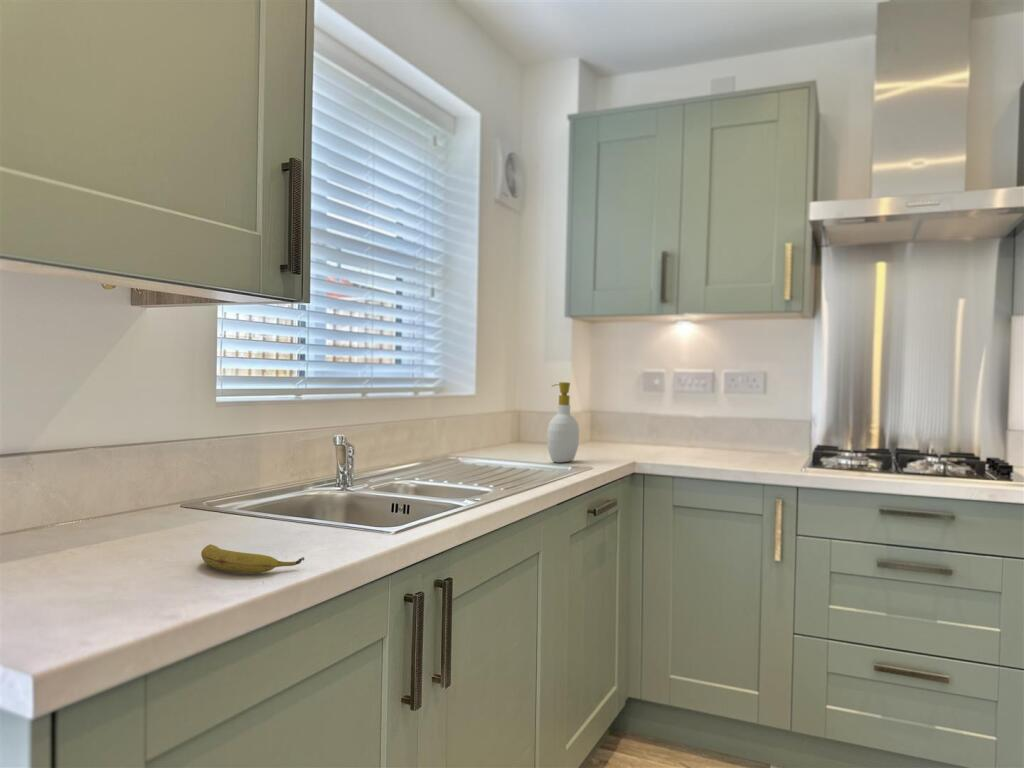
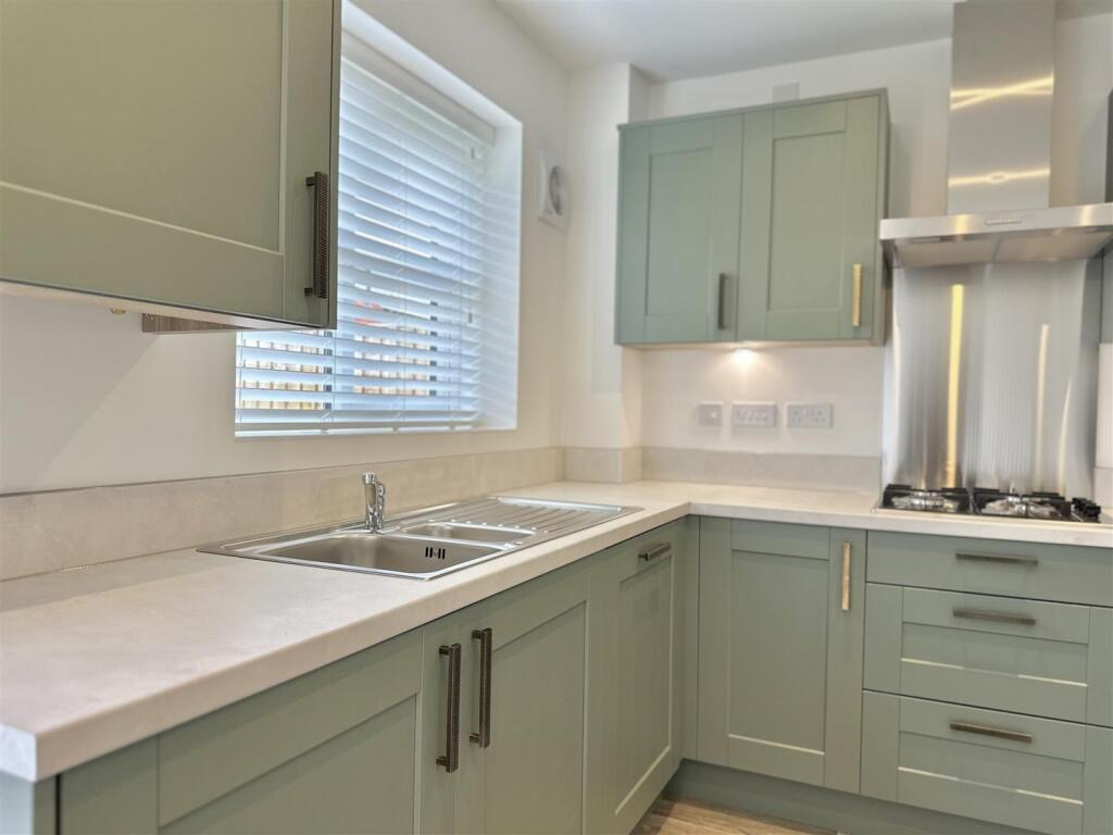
- banana (245, 555)
- soap bottle (562, 421)
